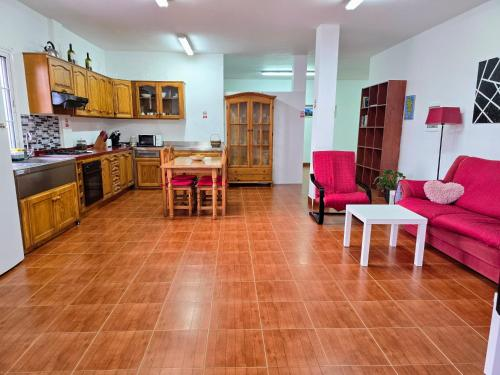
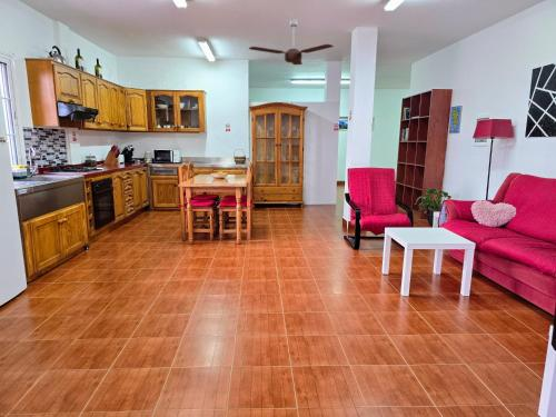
+ ceiling fan (292, 42)
